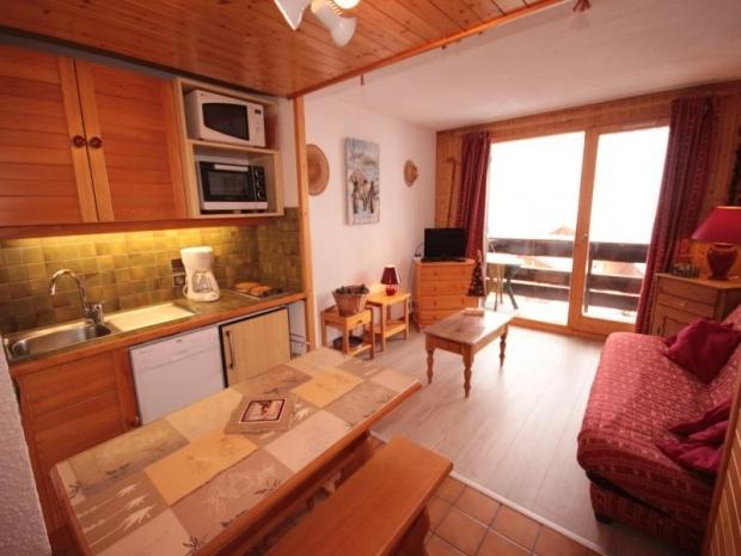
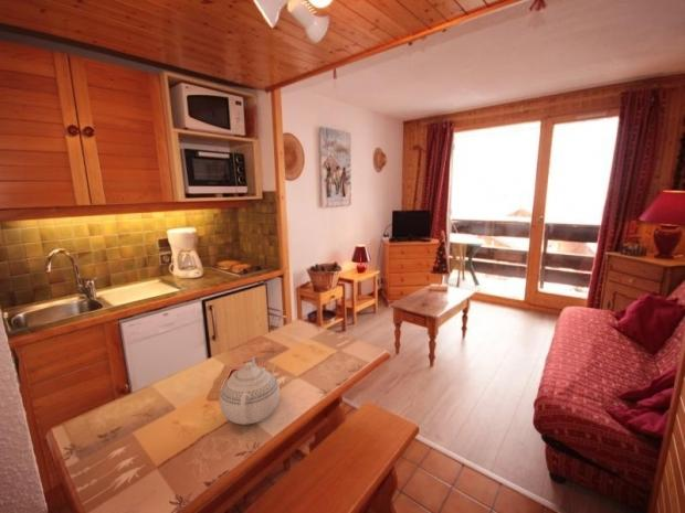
+ teapot (249, 389)
